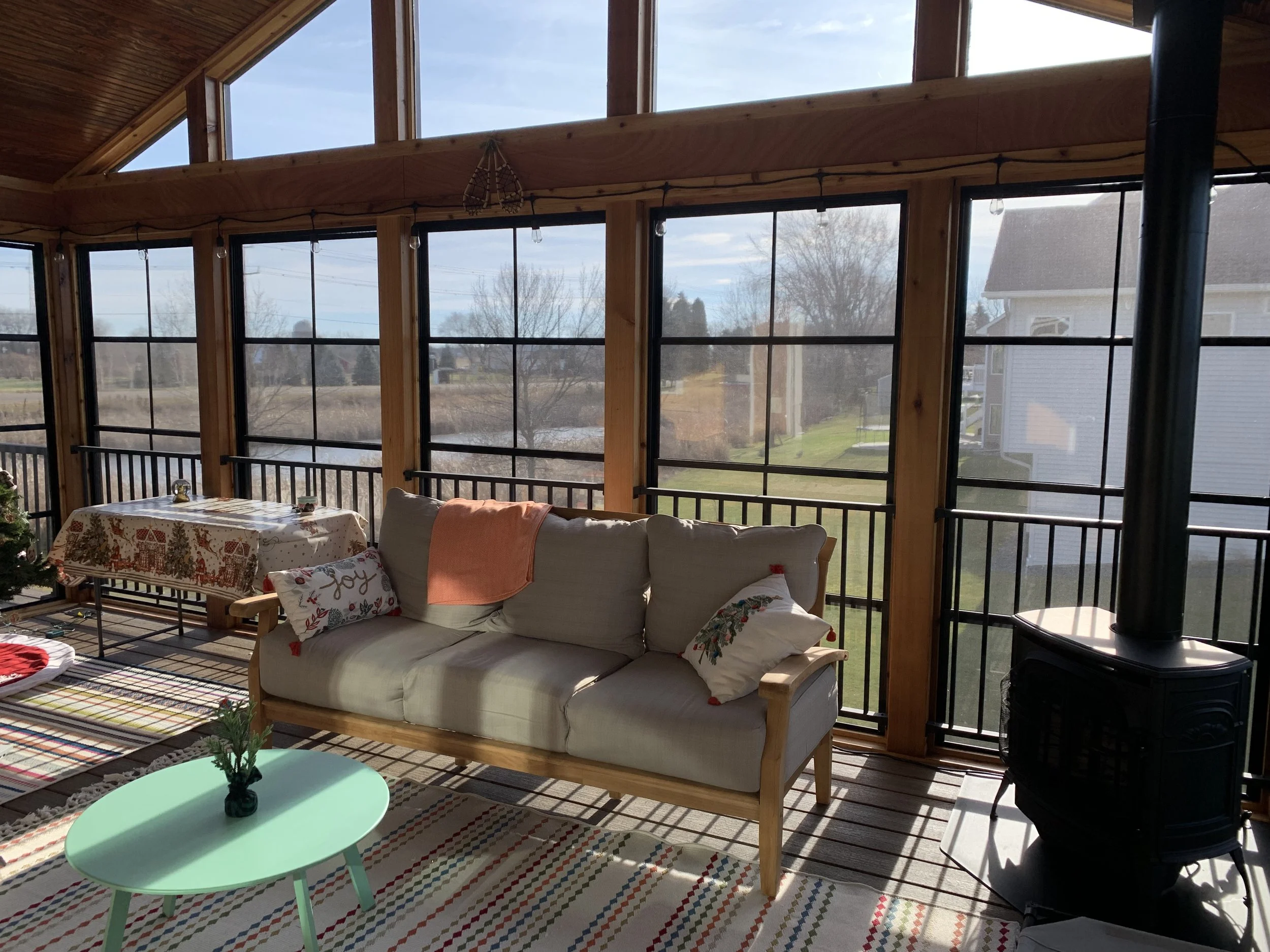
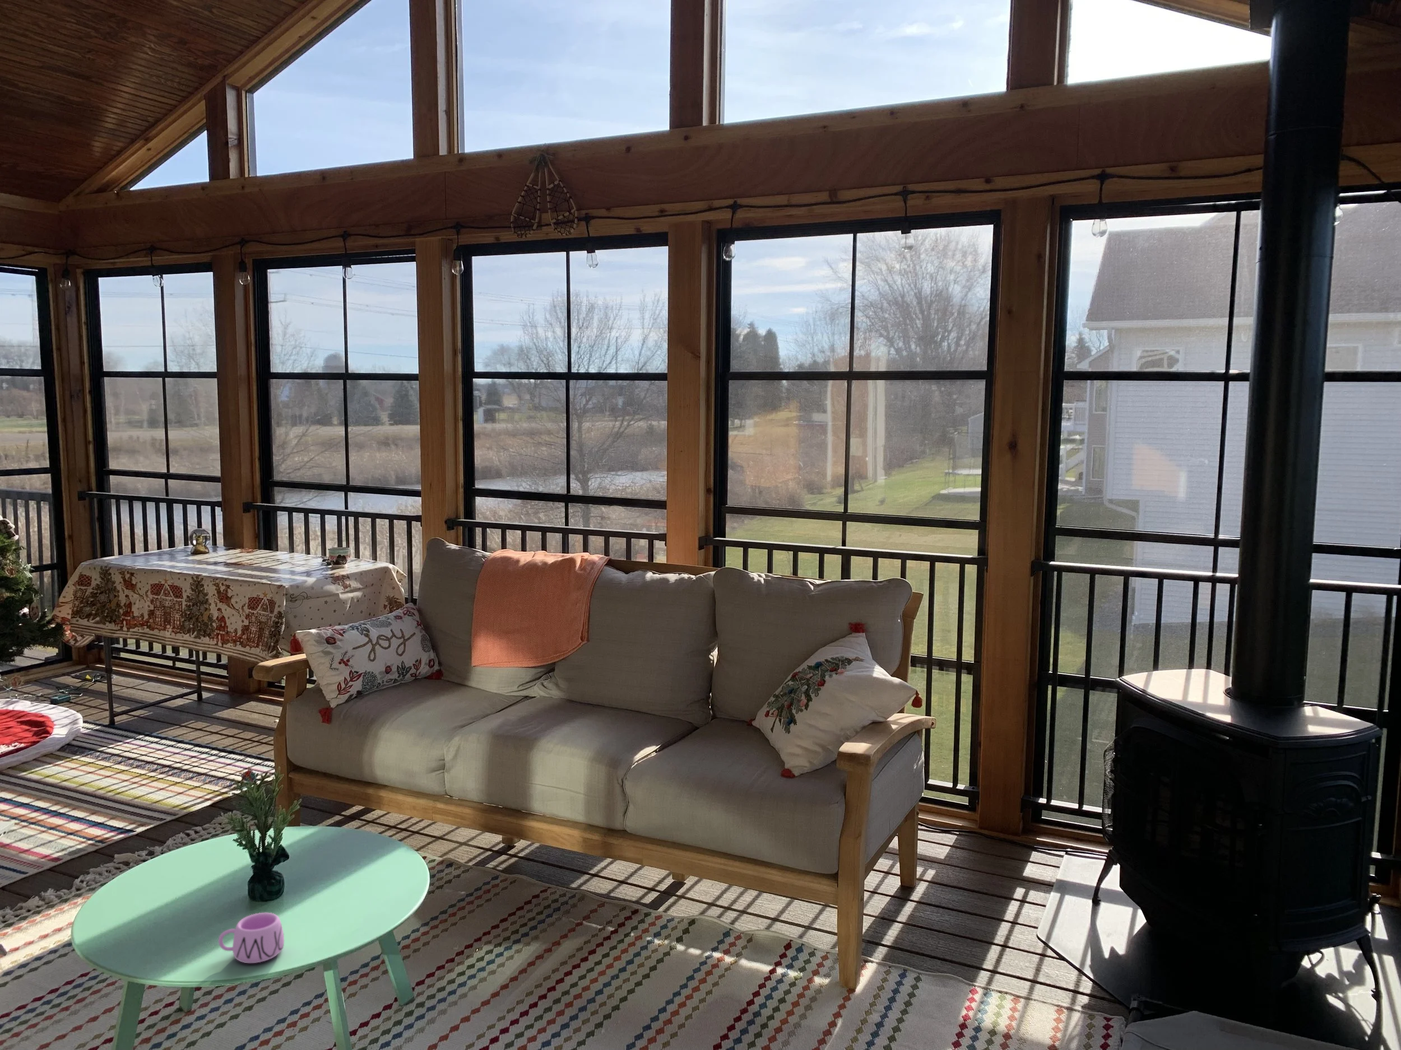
+ mug (252, 938)
